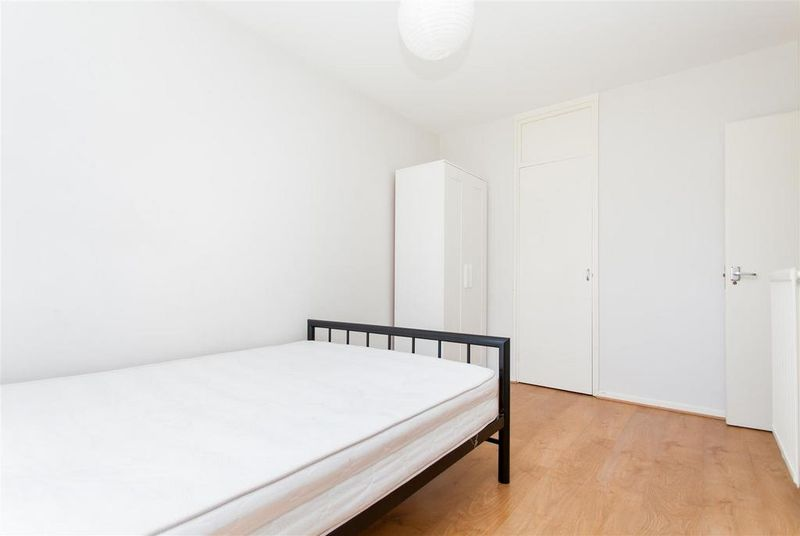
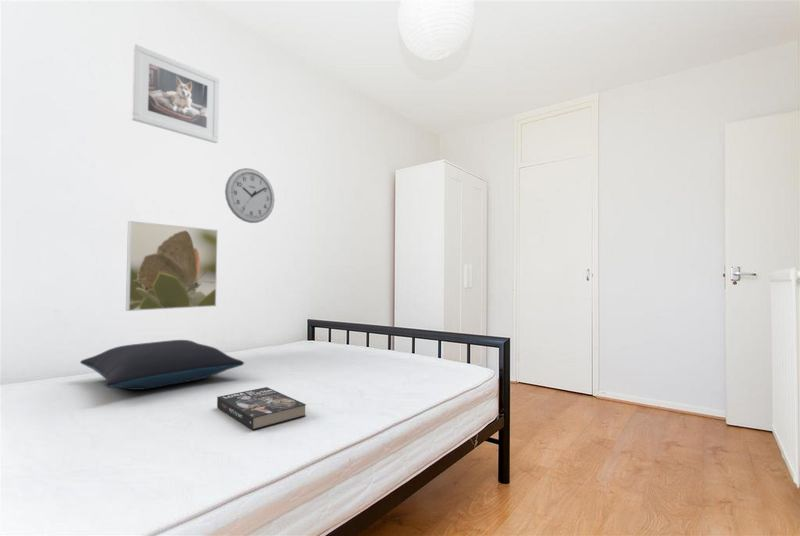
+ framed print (175, 267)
+ pillow (160, 362)
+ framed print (178, 97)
+ book (260, 405)
+ wall clock (251, 195)
